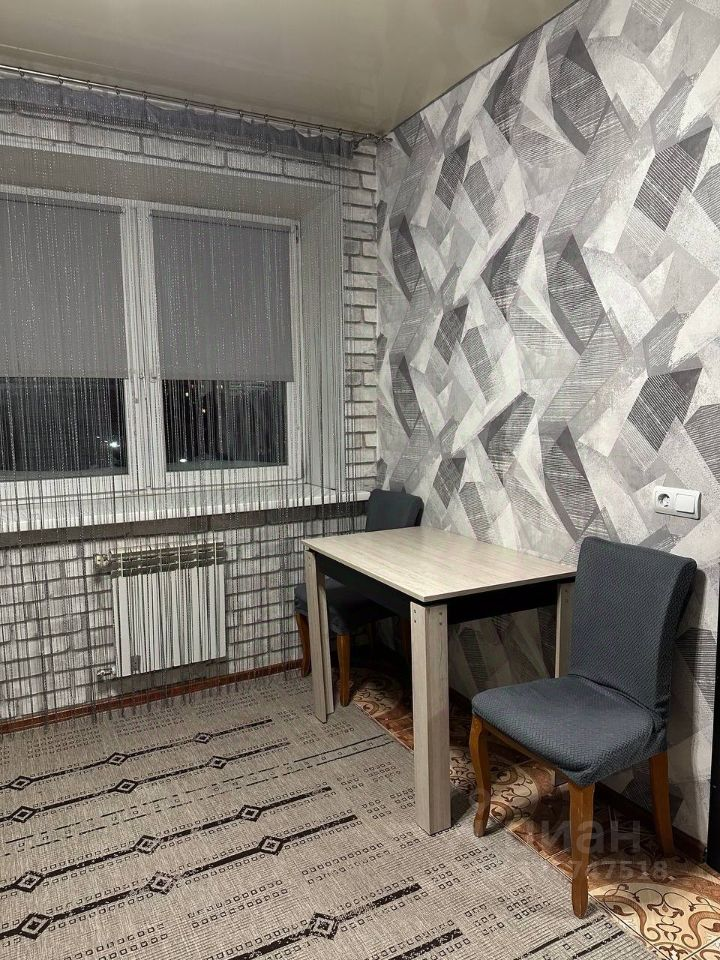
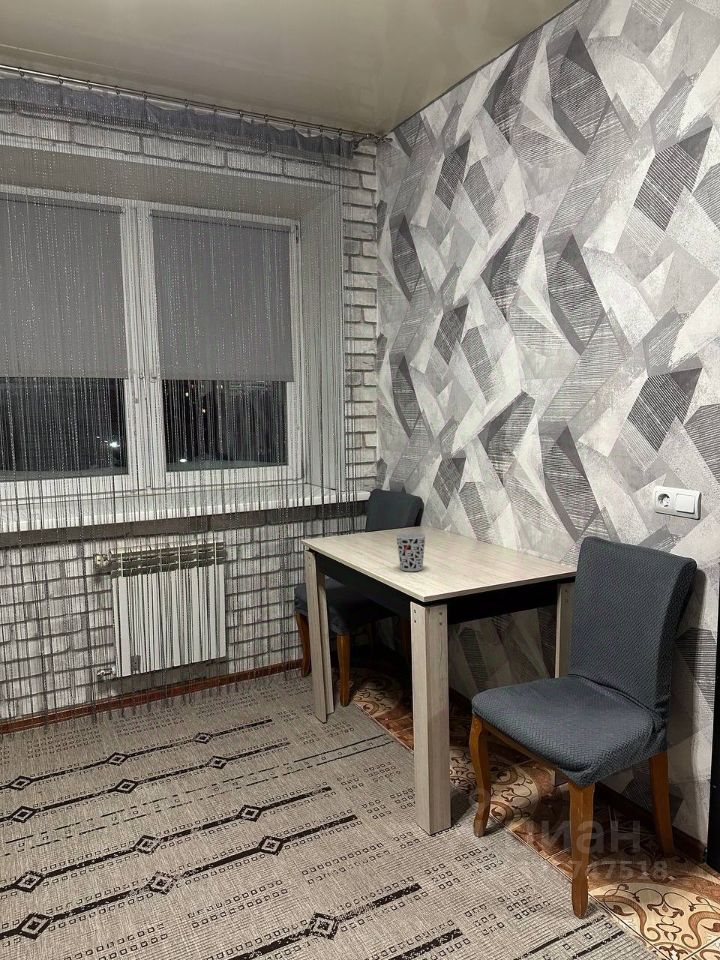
+ cup (411, 552)
